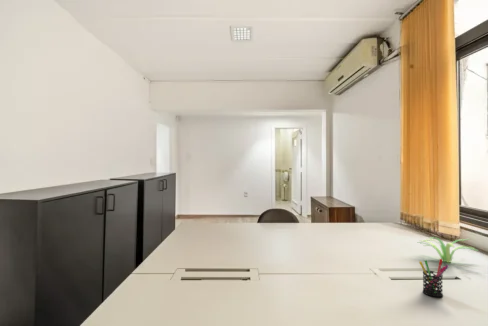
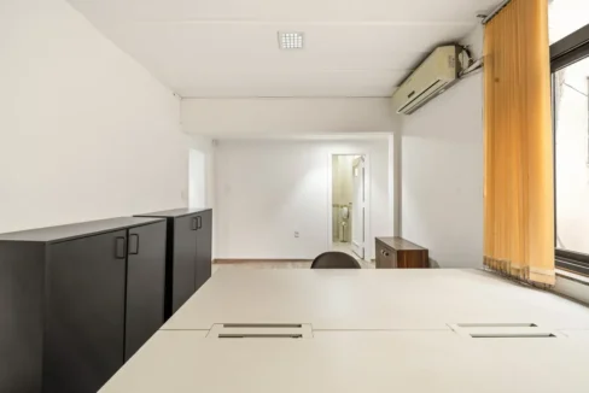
- plant (449, 249)
- pen holder (432, 276)
